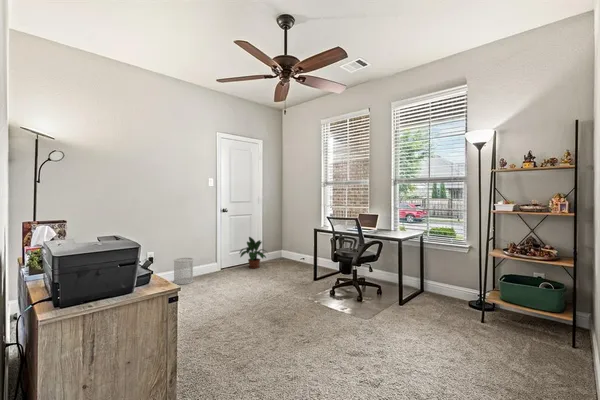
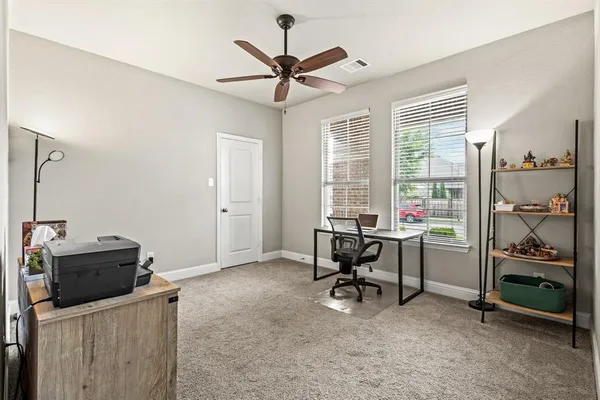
- wastebasket (183, 270)
- potted plant (254, 251)
